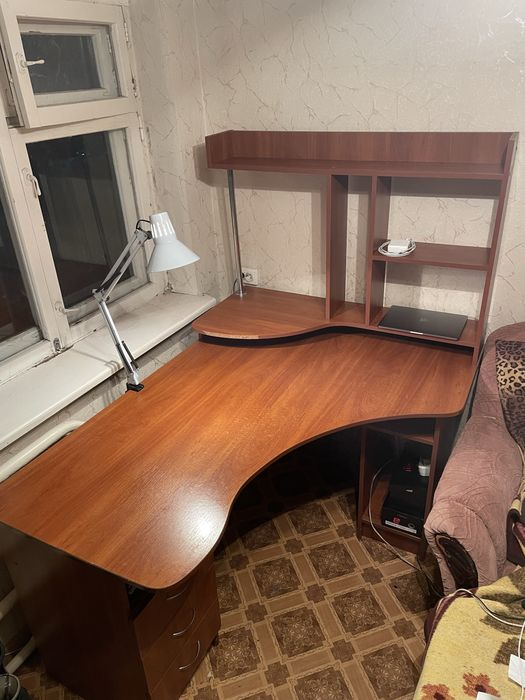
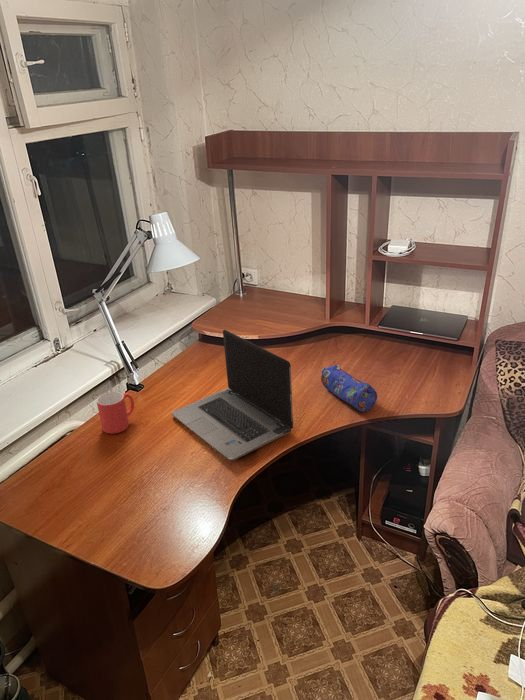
+ mug (117, 410)
+ laptop computer (227, 391)
+ pencil case (347, 386)
